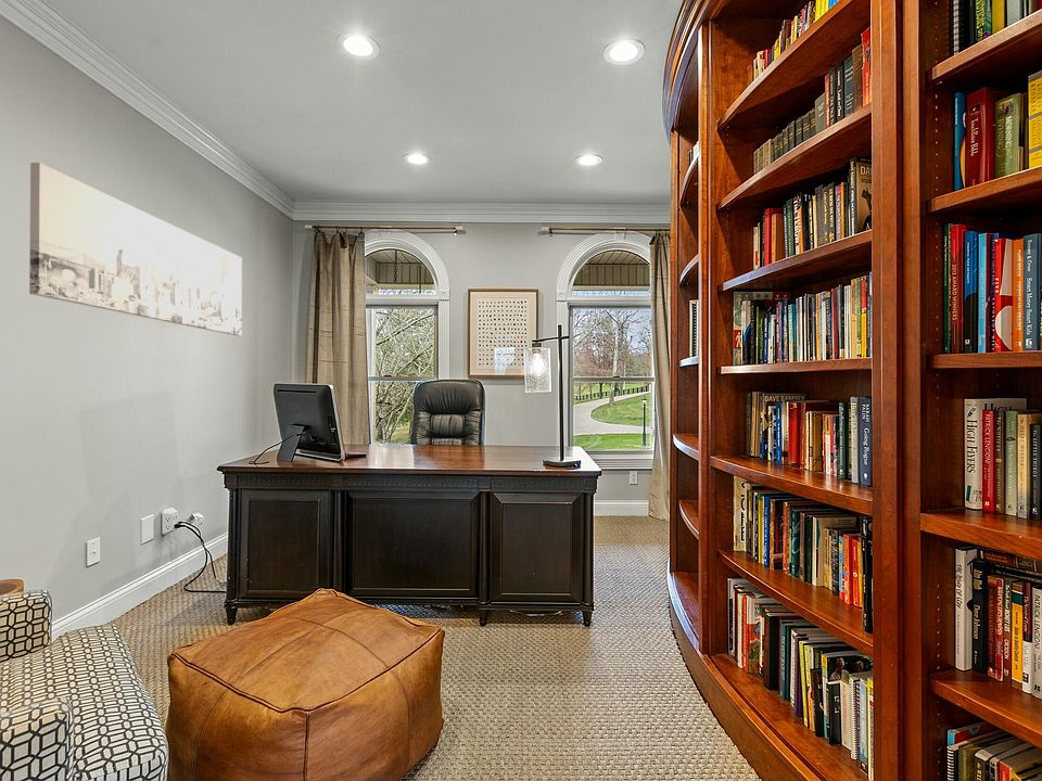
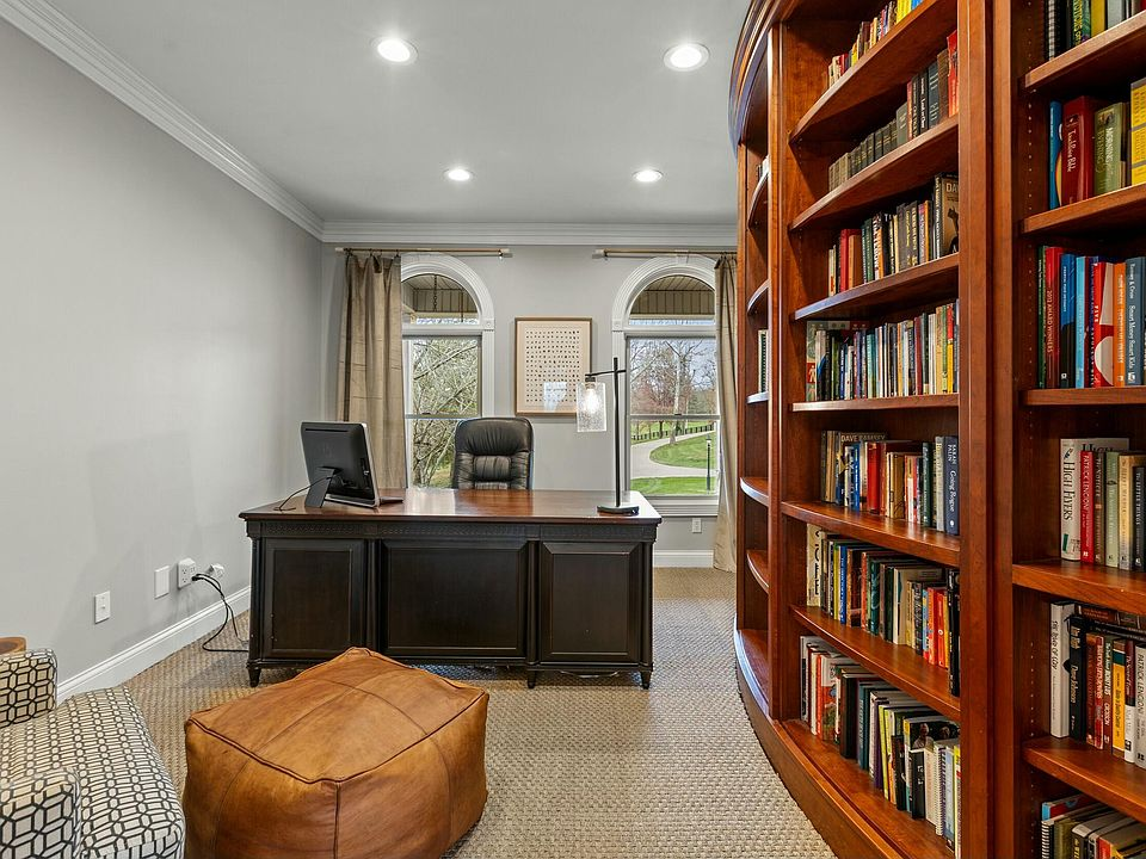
- wall art (162, 270)
